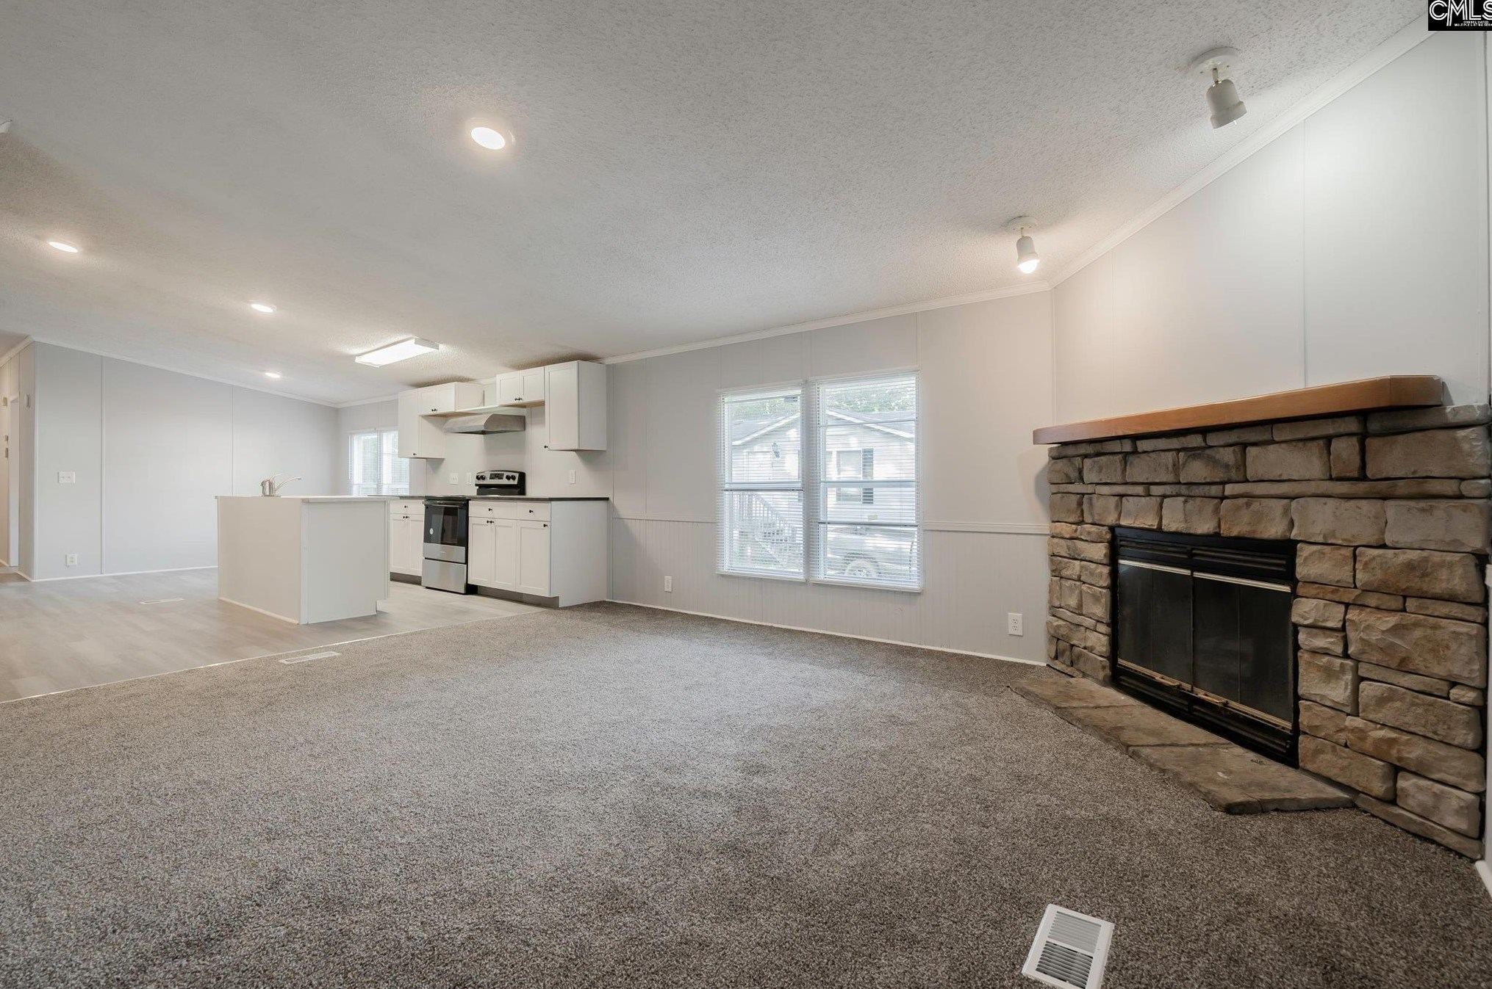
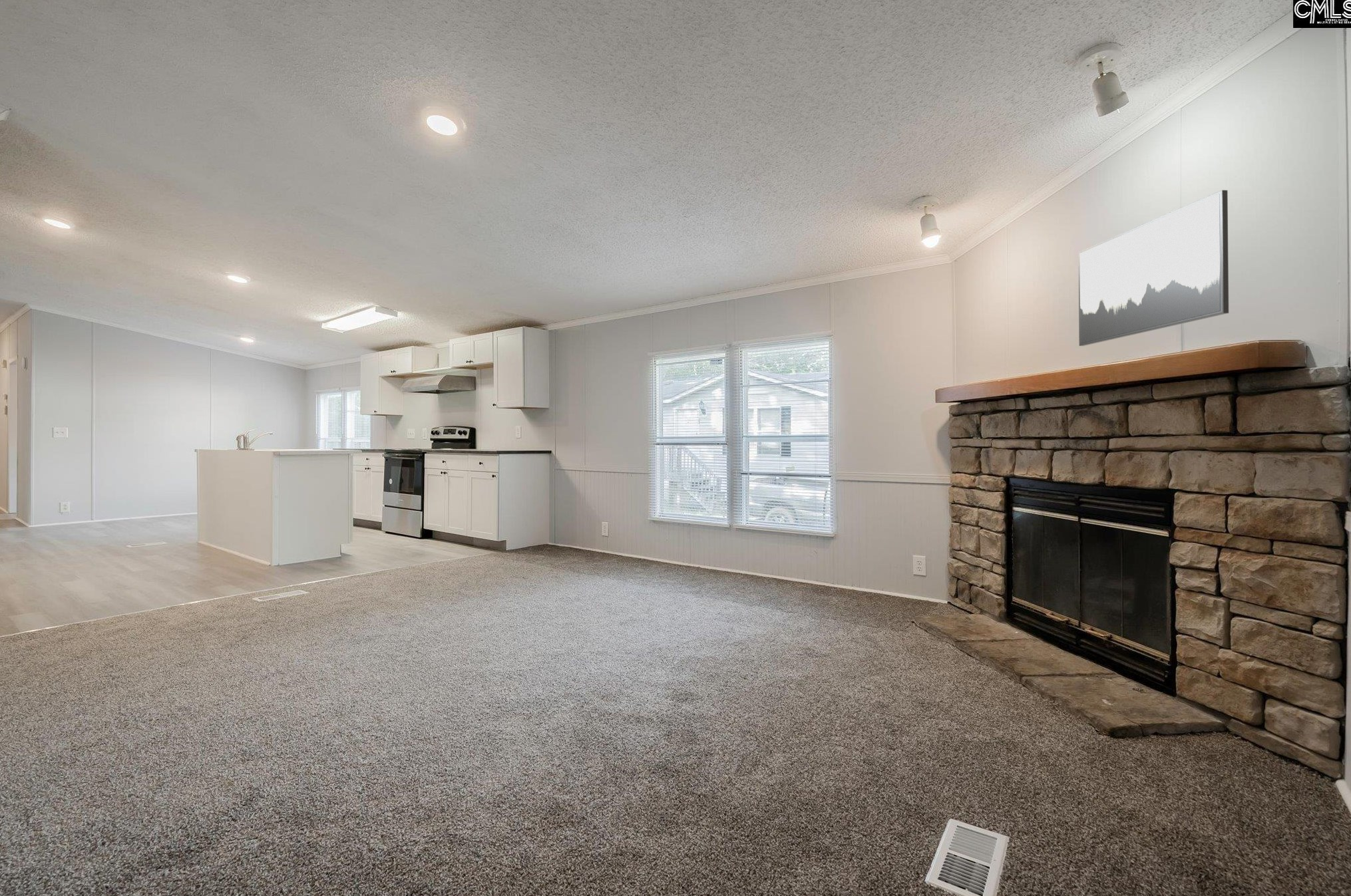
+ wall art (1143, 278)
